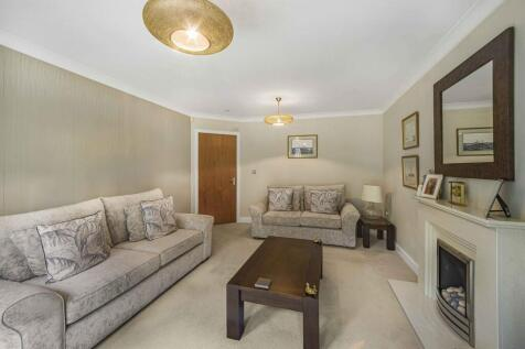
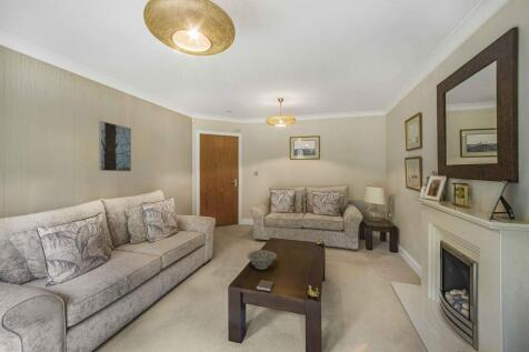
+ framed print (116, 148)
+ decorative bowl (261, 260)
